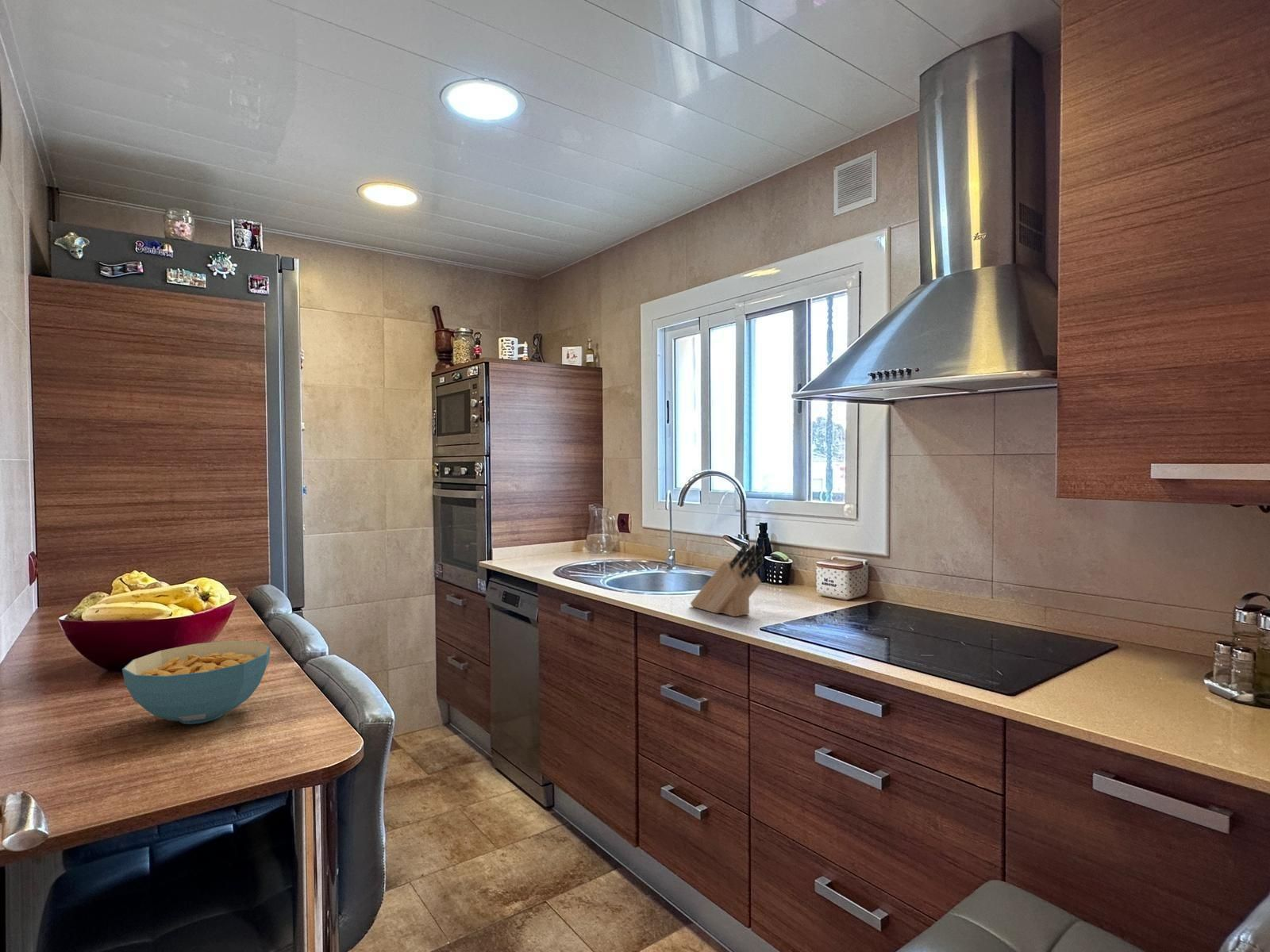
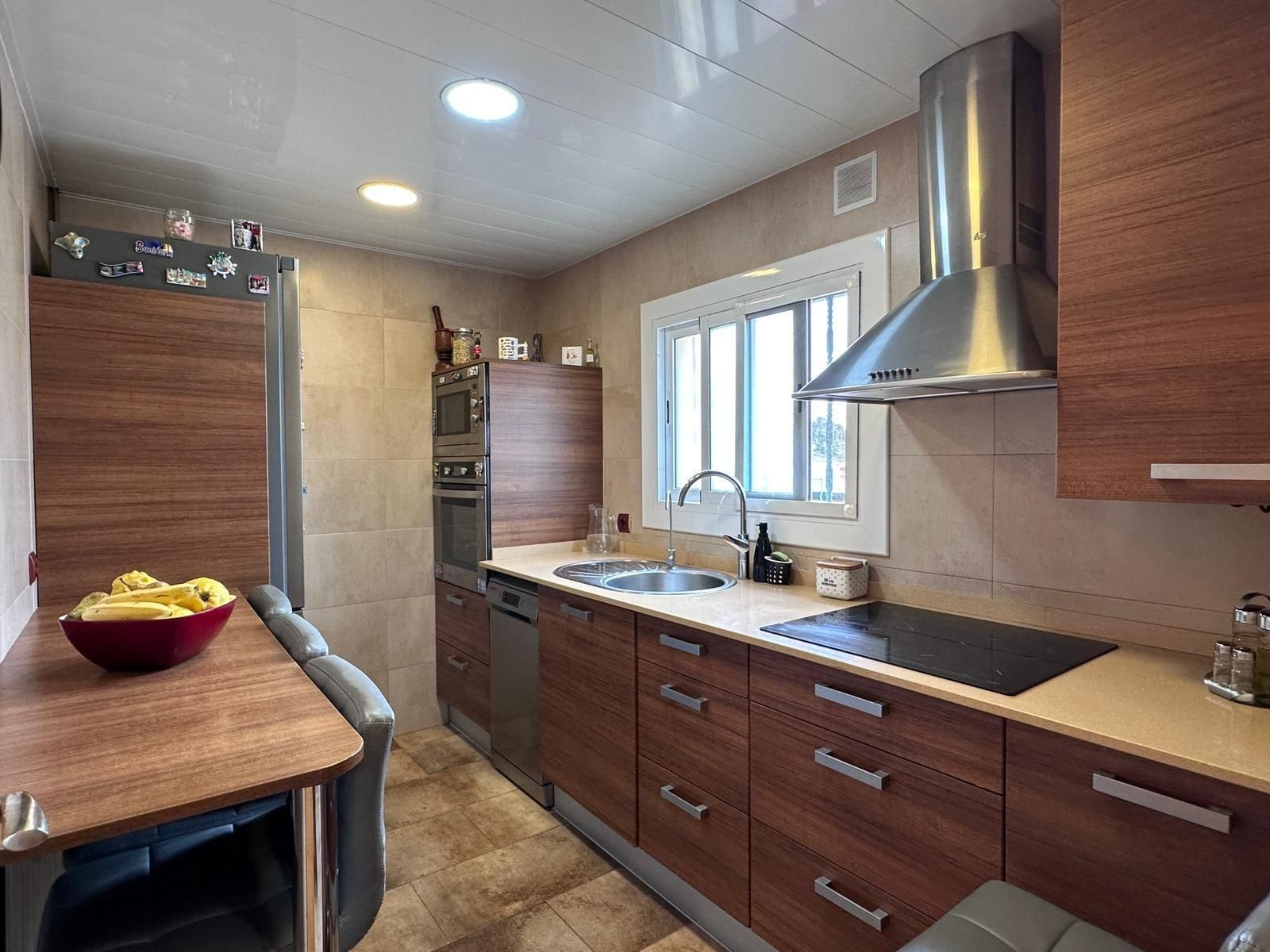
- knife block (729, 576)
- cereal bowl (201, 686)
